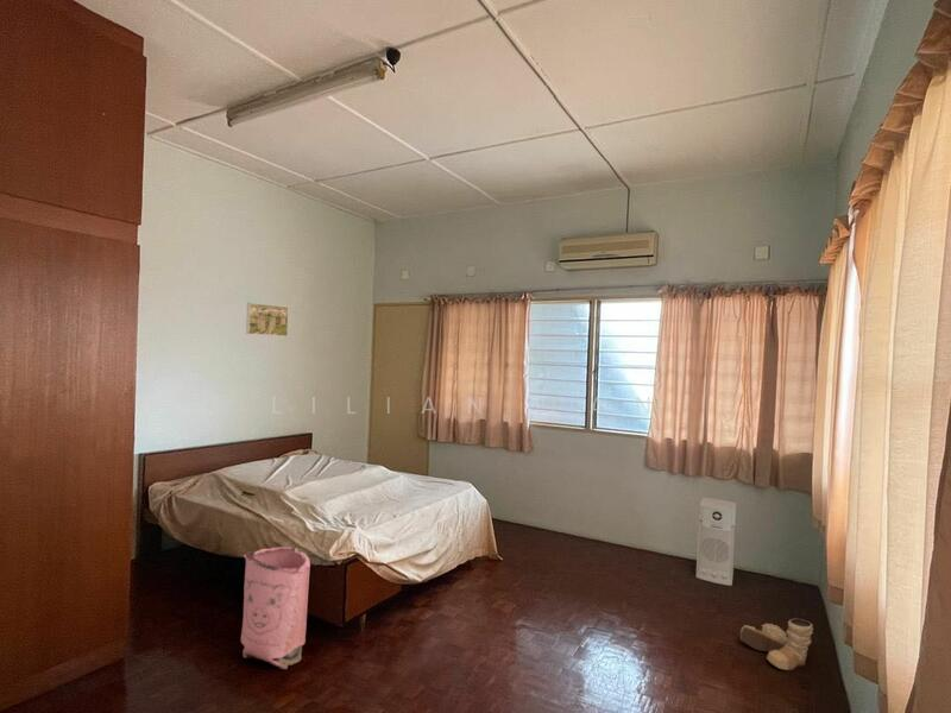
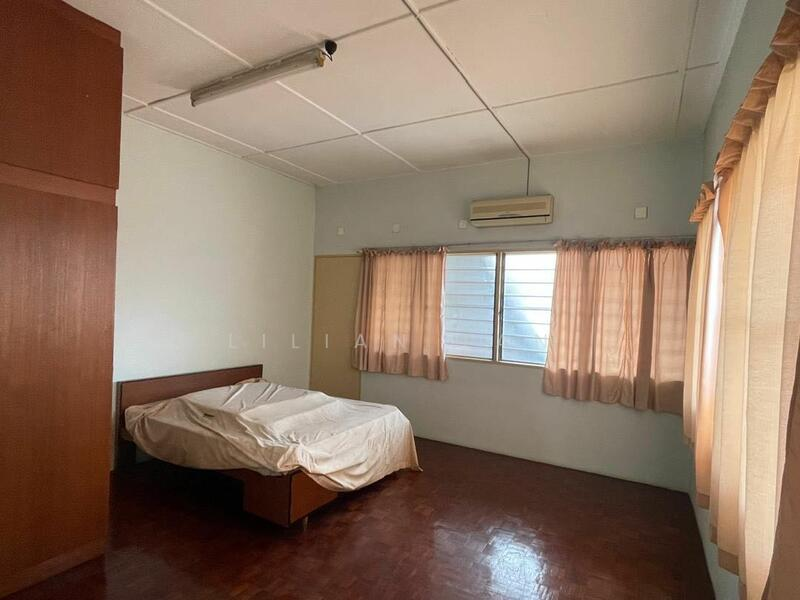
- bag (275, 605)
- boots (775, 632)
- air purifier (716, 538)
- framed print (267, 320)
